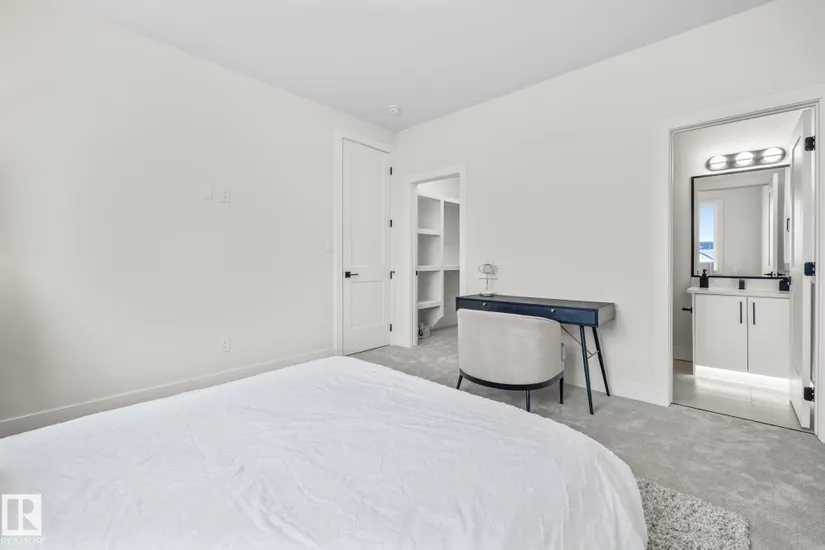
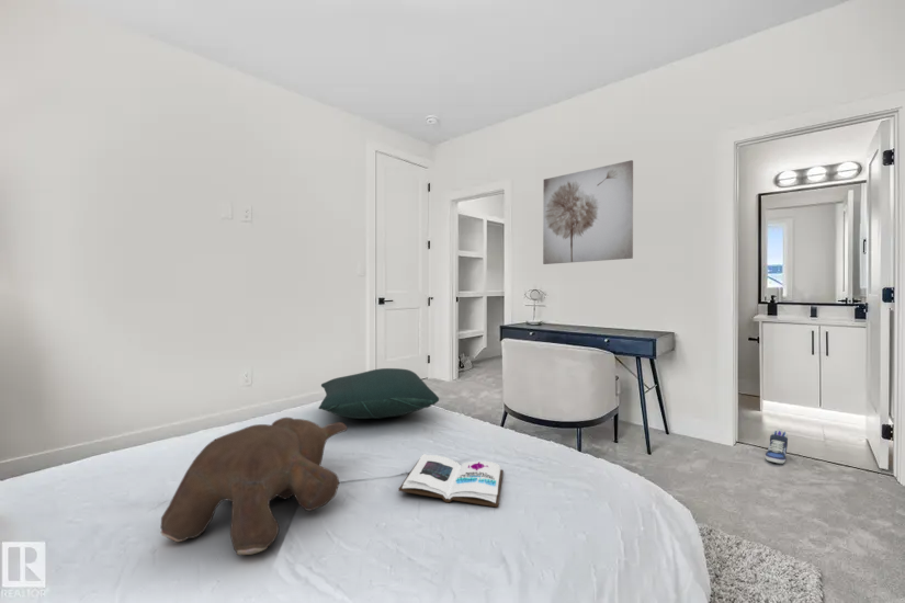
+ book (454, 476)
+ teddy bear (270, 465)
+ pillow (375, 392)
+ sneaker (776, 443)
+ wall art (585, 216)
